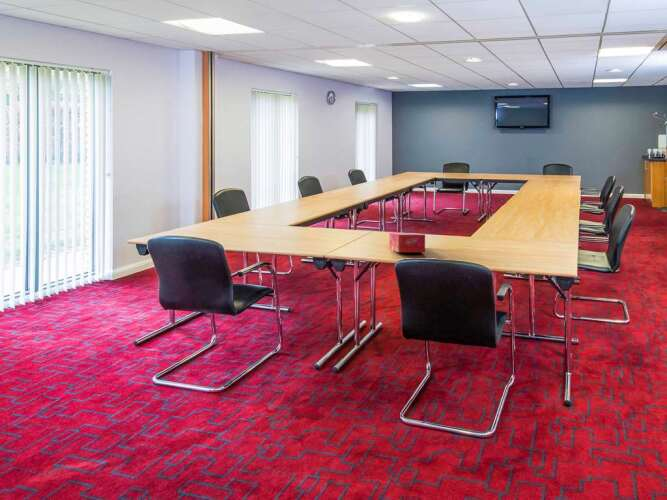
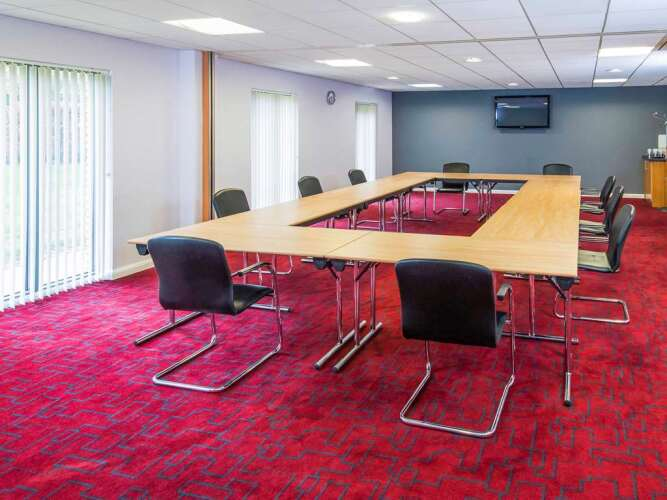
- tissue box (406, 242)
